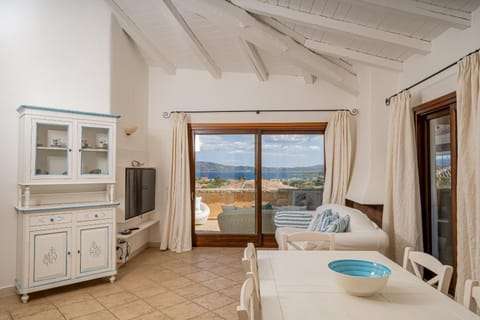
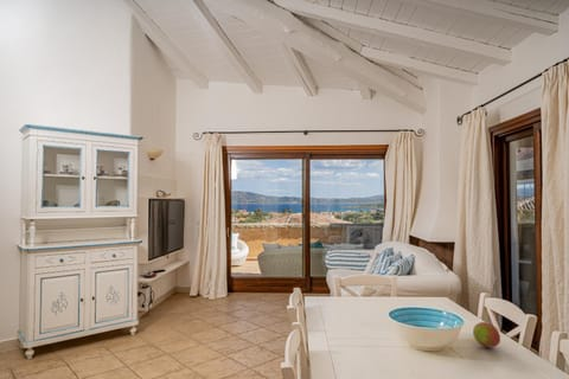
+ fruit (486, 334)
